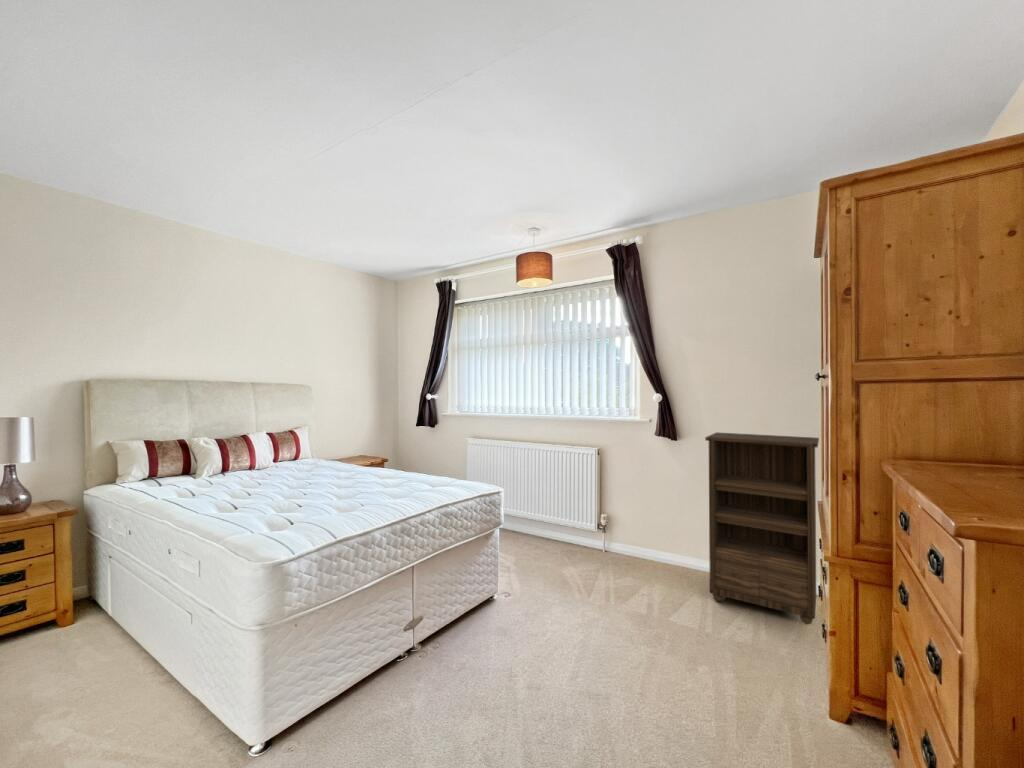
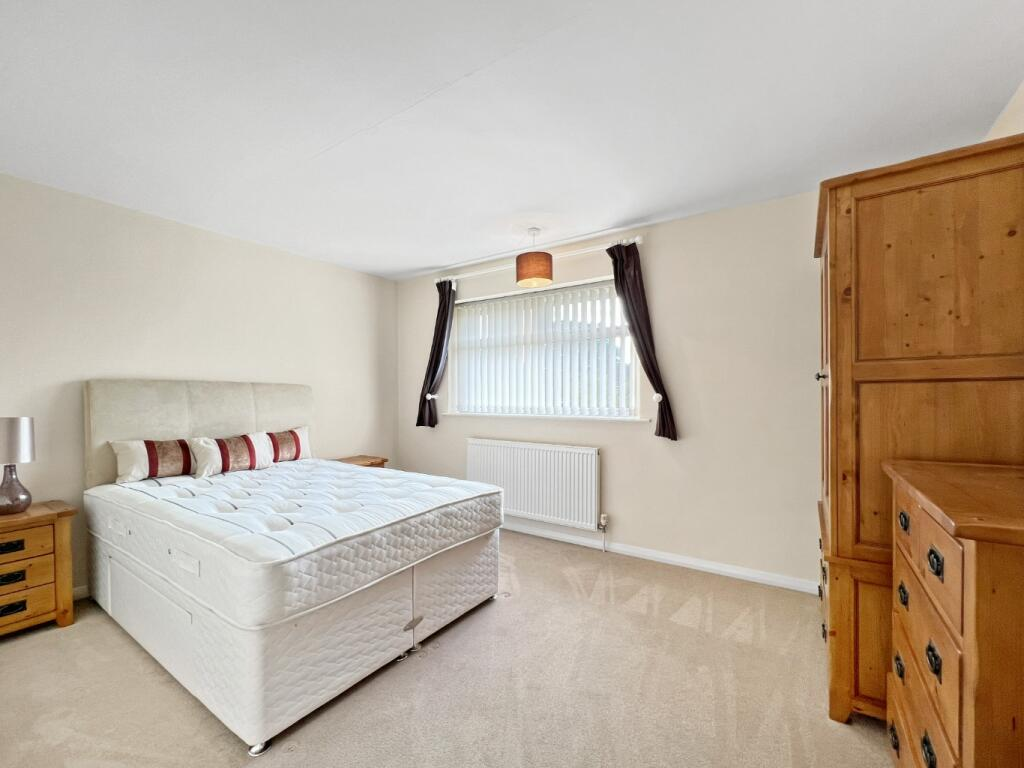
- bookshelf (761, 520)
